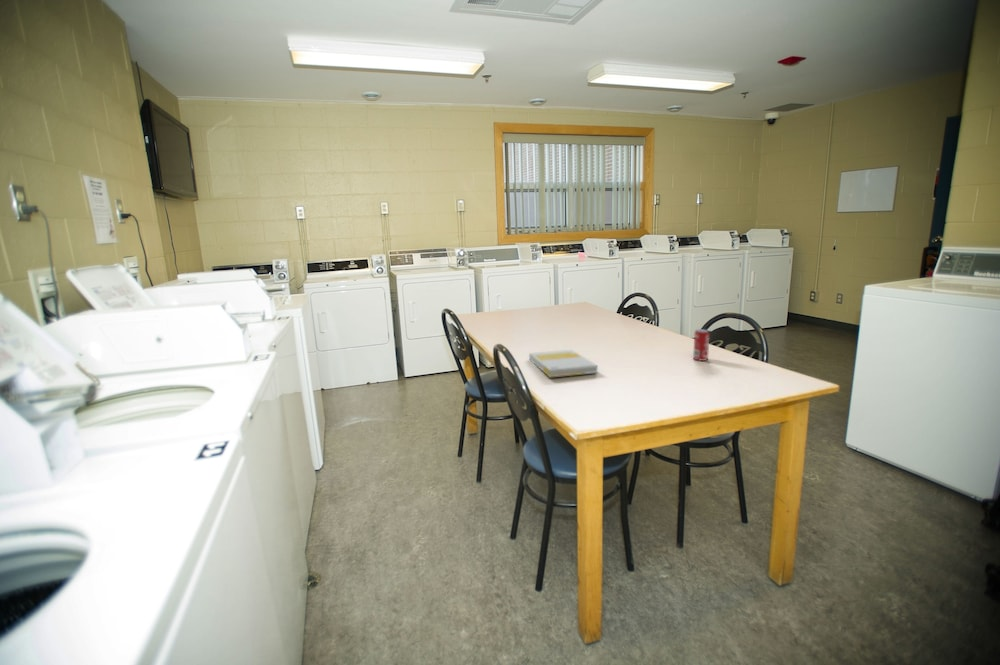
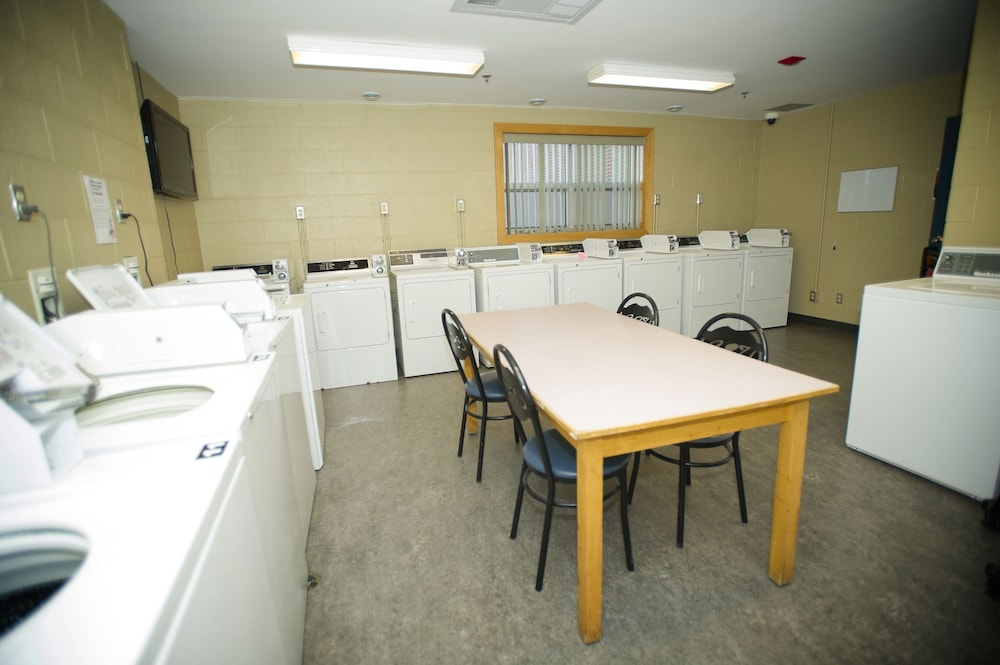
- book (561, 362)
- beverage can (701, 344)
